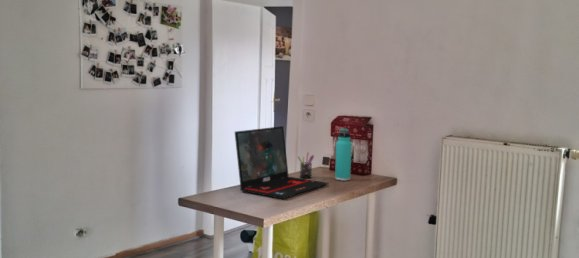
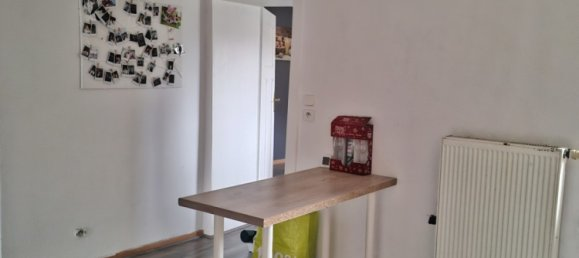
- laptop (283, 159)
- pen holder (304, 165)
- thermos bottle (343, 154)
